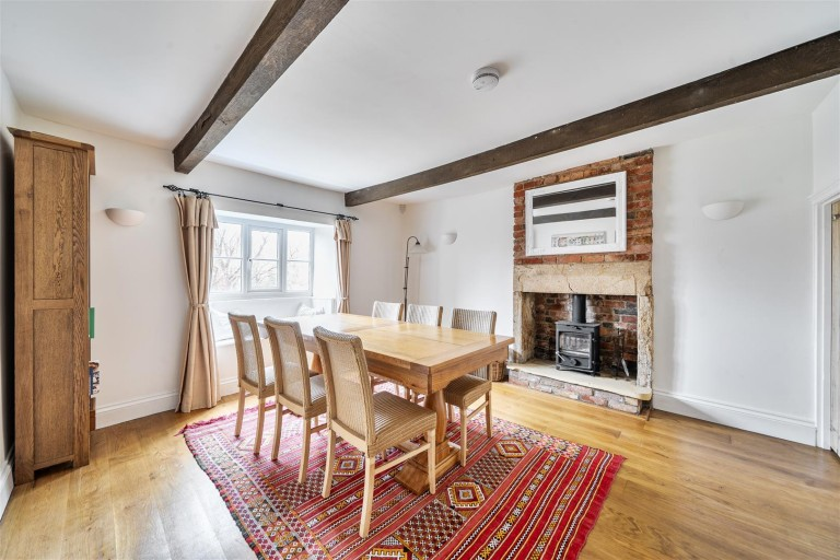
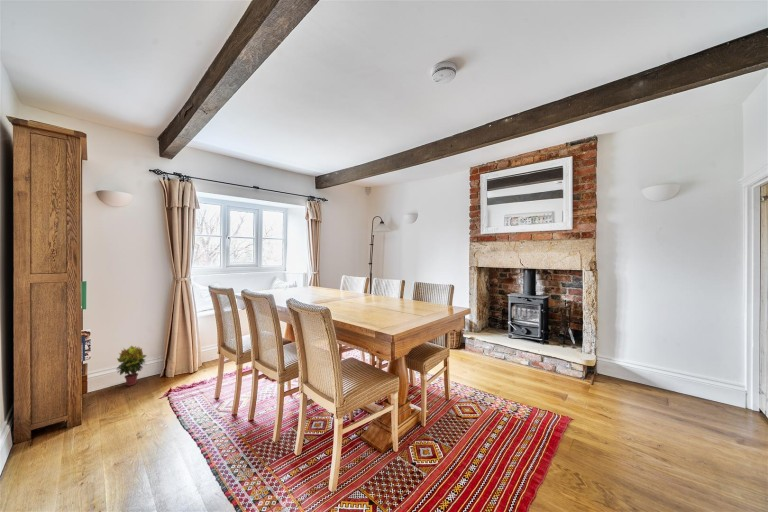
+ potted plant (132, 365)
